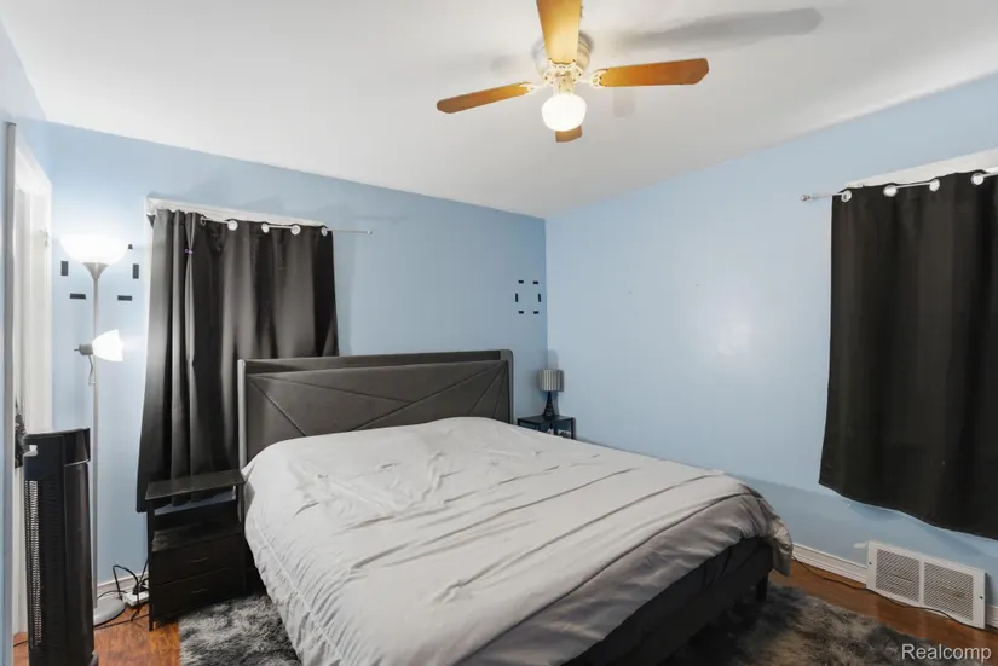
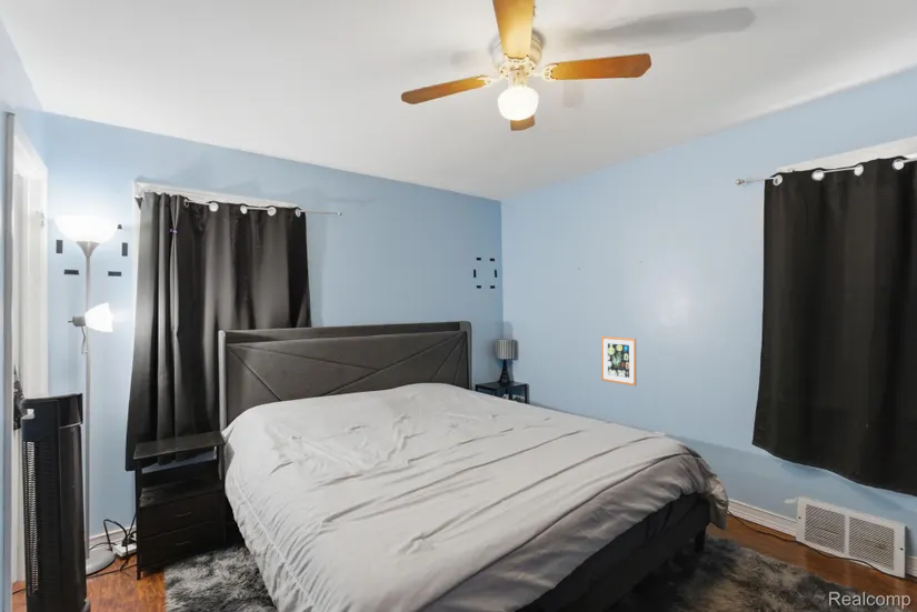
+ wall art (618, 360)
